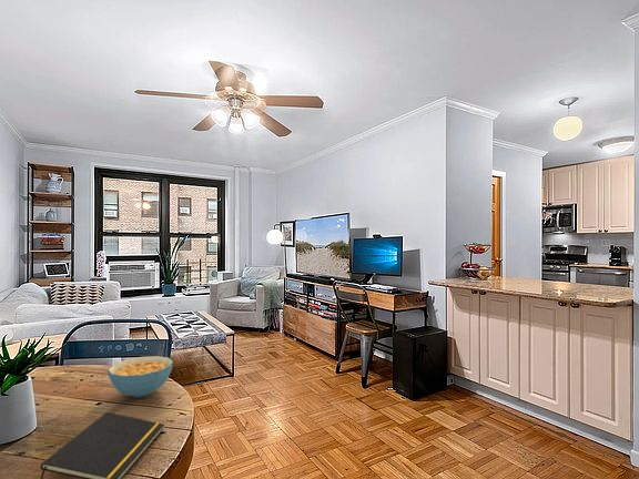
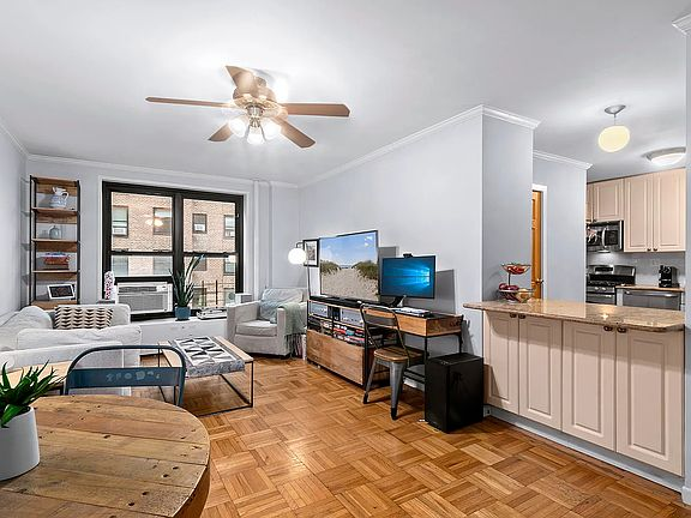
- notepad (110, 444)
- cereal bowl (141, 379)
